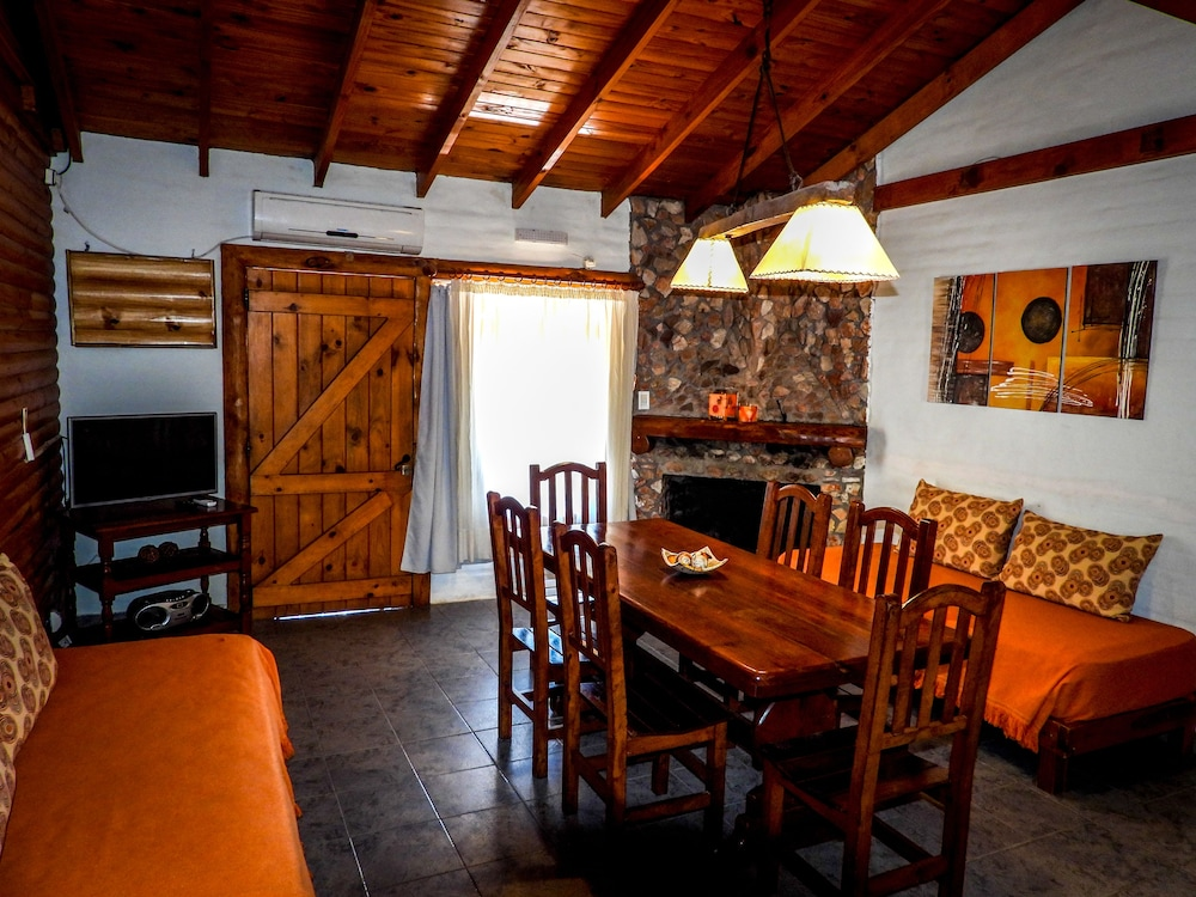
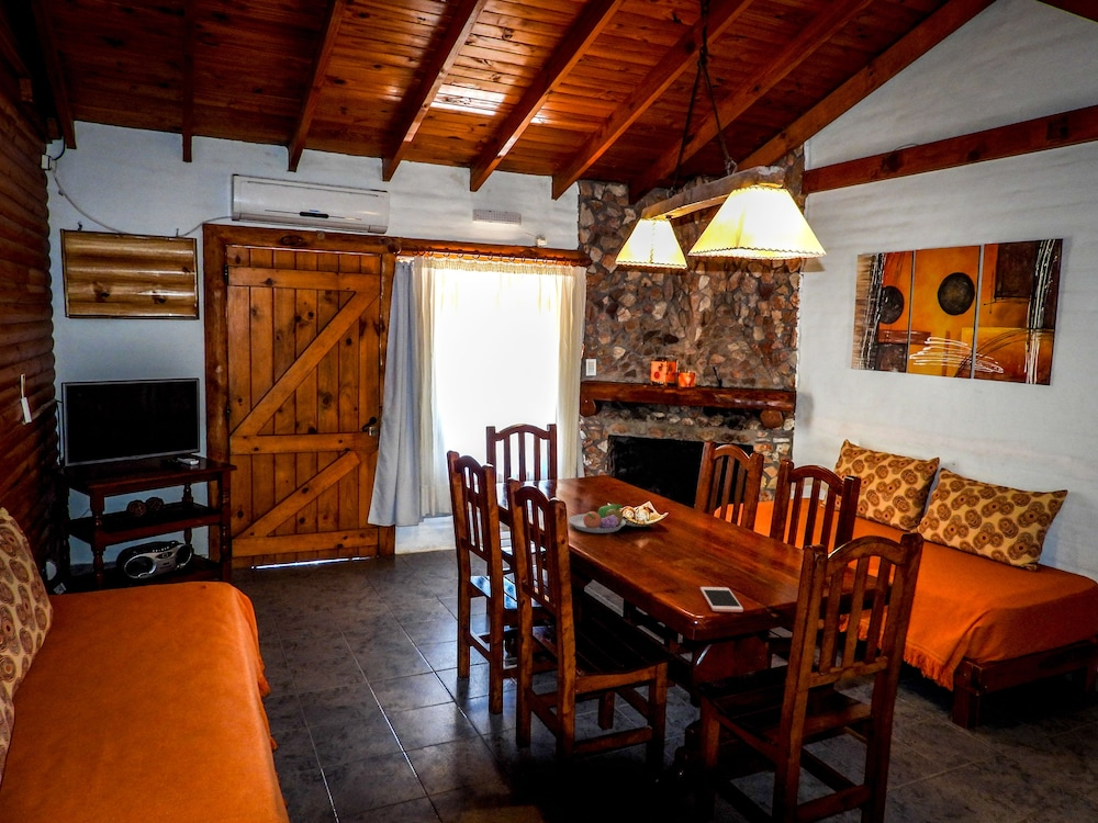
+ cell phone (720, 598)
+ fruit bowl (598, 515)
